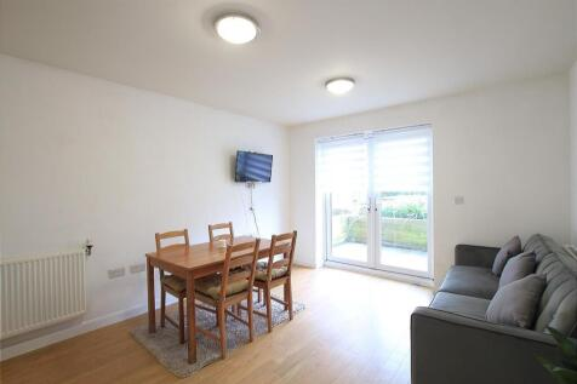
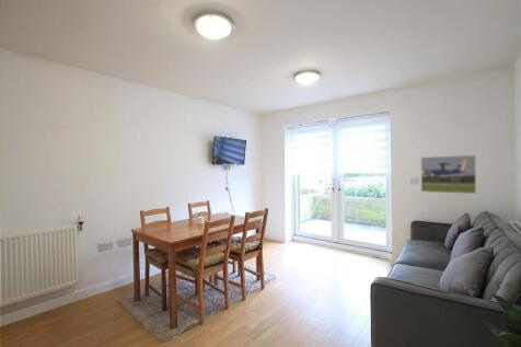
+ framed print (447, 174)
